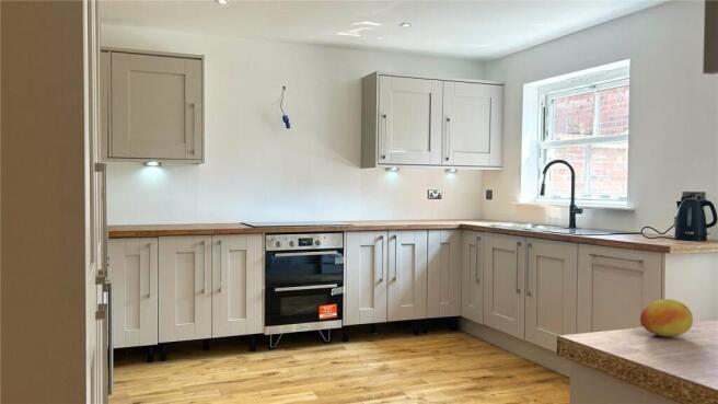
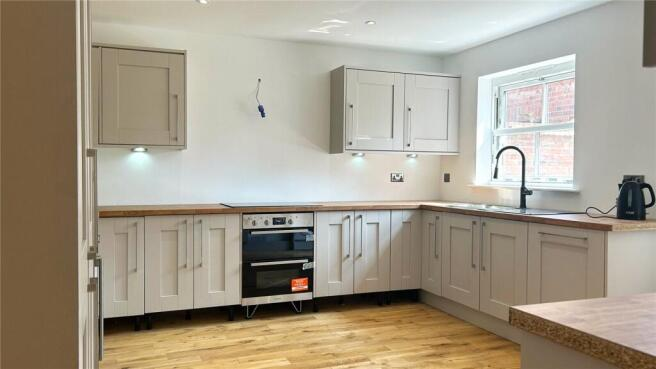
- fruit (665, 318)
